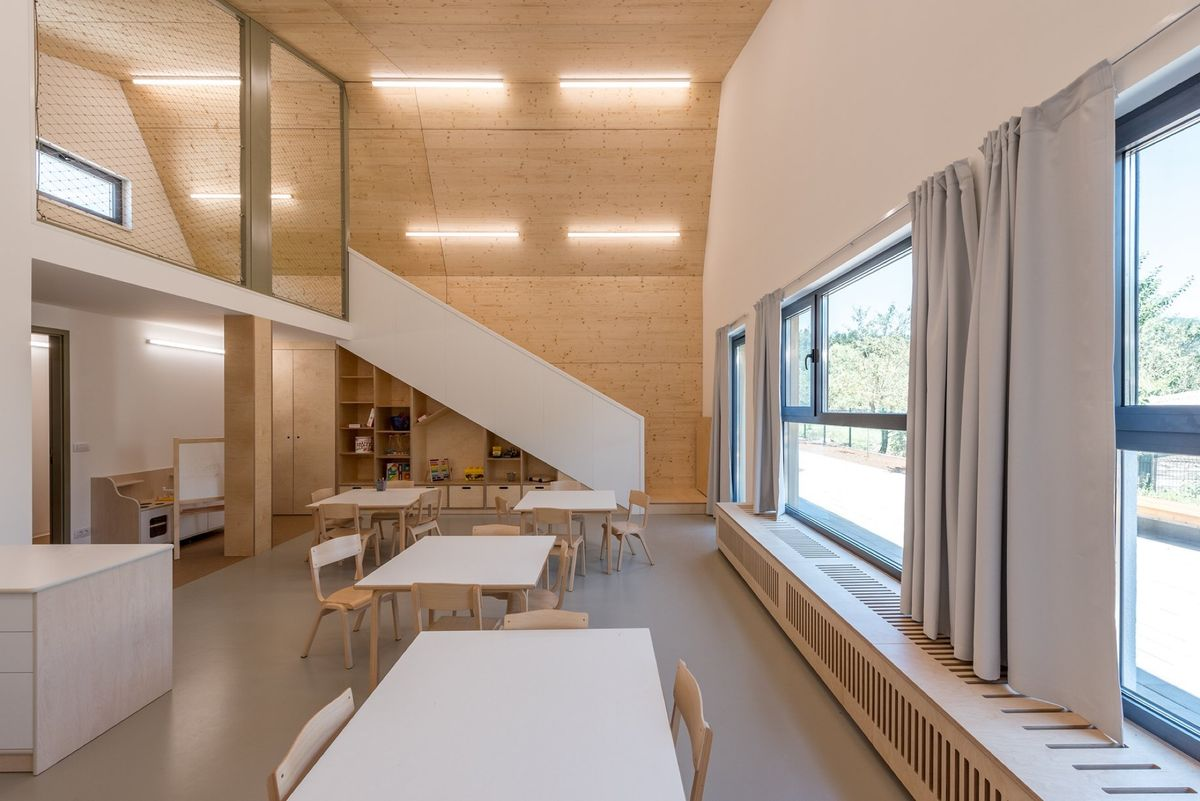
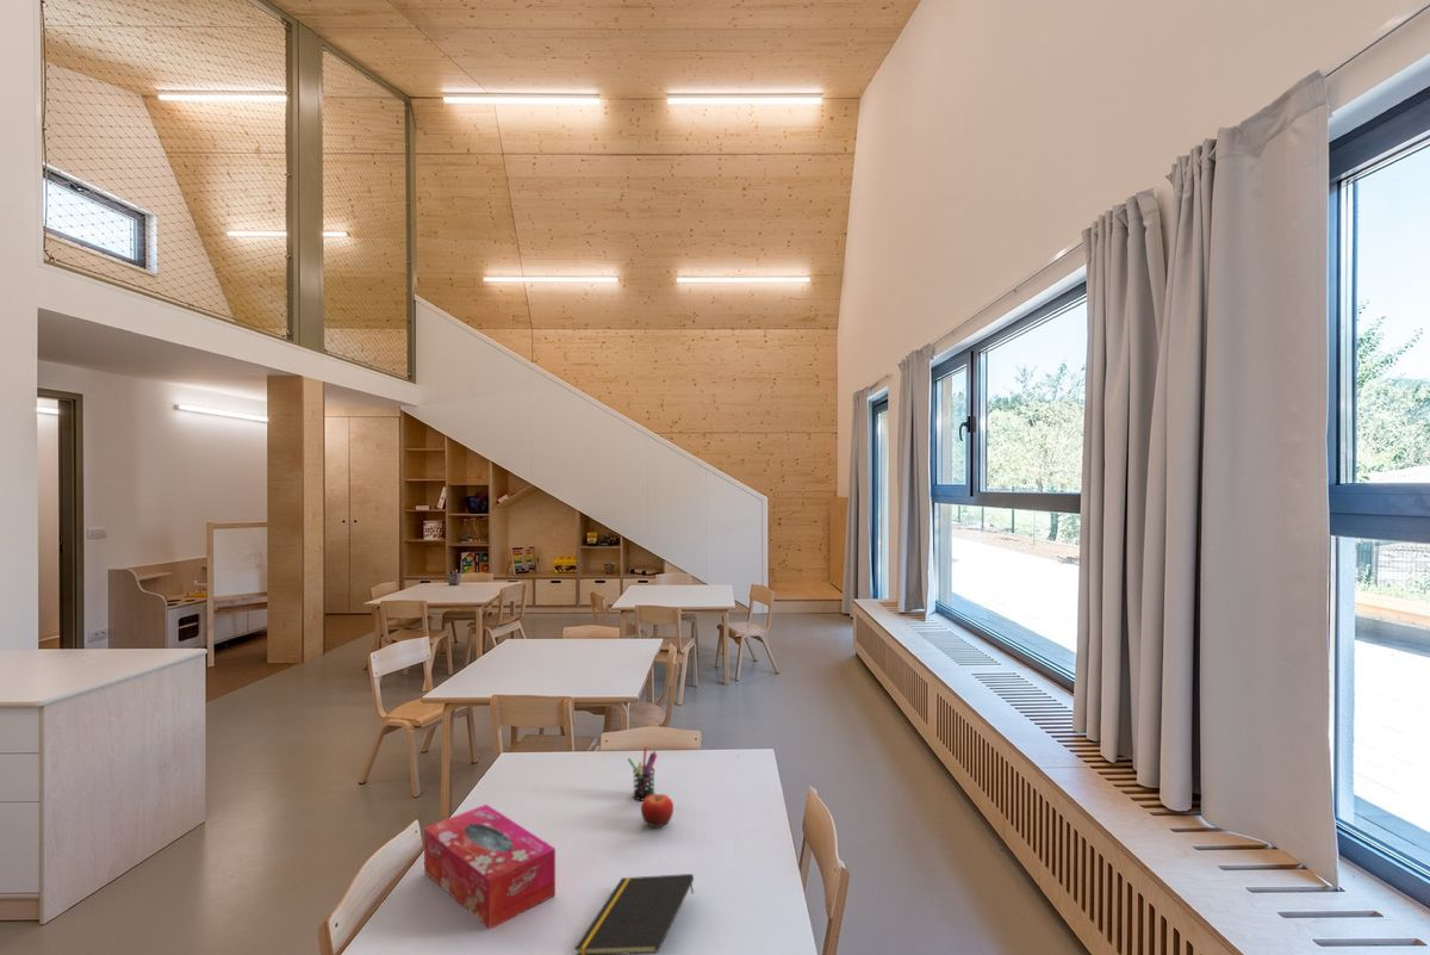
+ fruit (657, 807)
+ tissue box (487, 860)
+ pen holder (641, 771)
+ notepad (638, 912)
